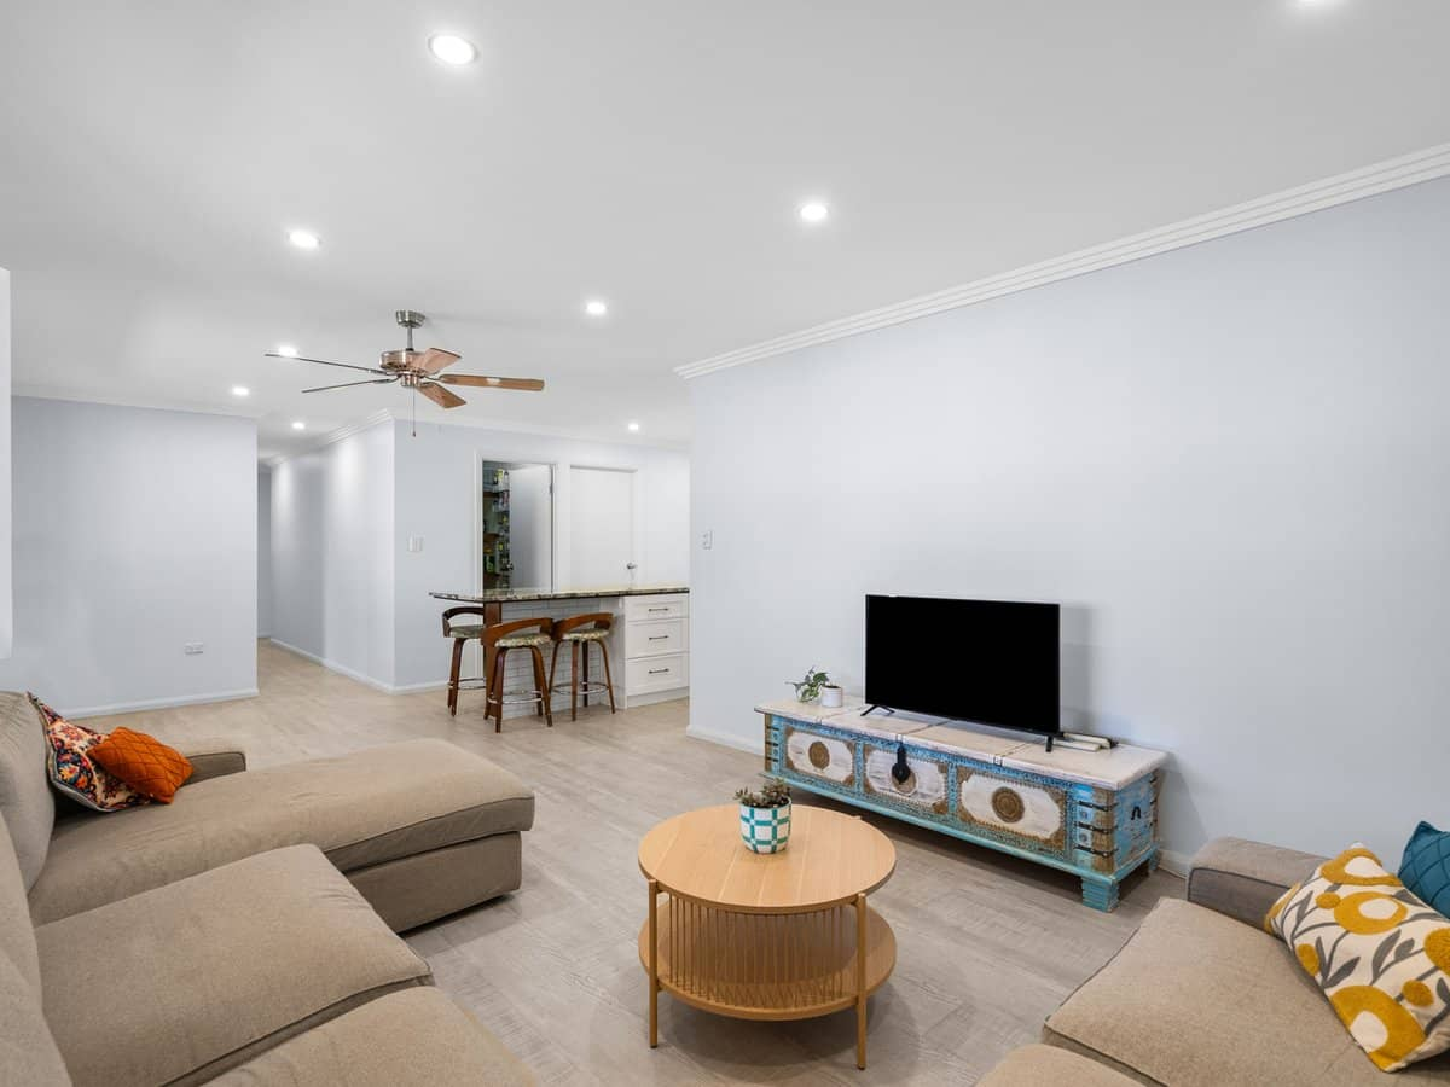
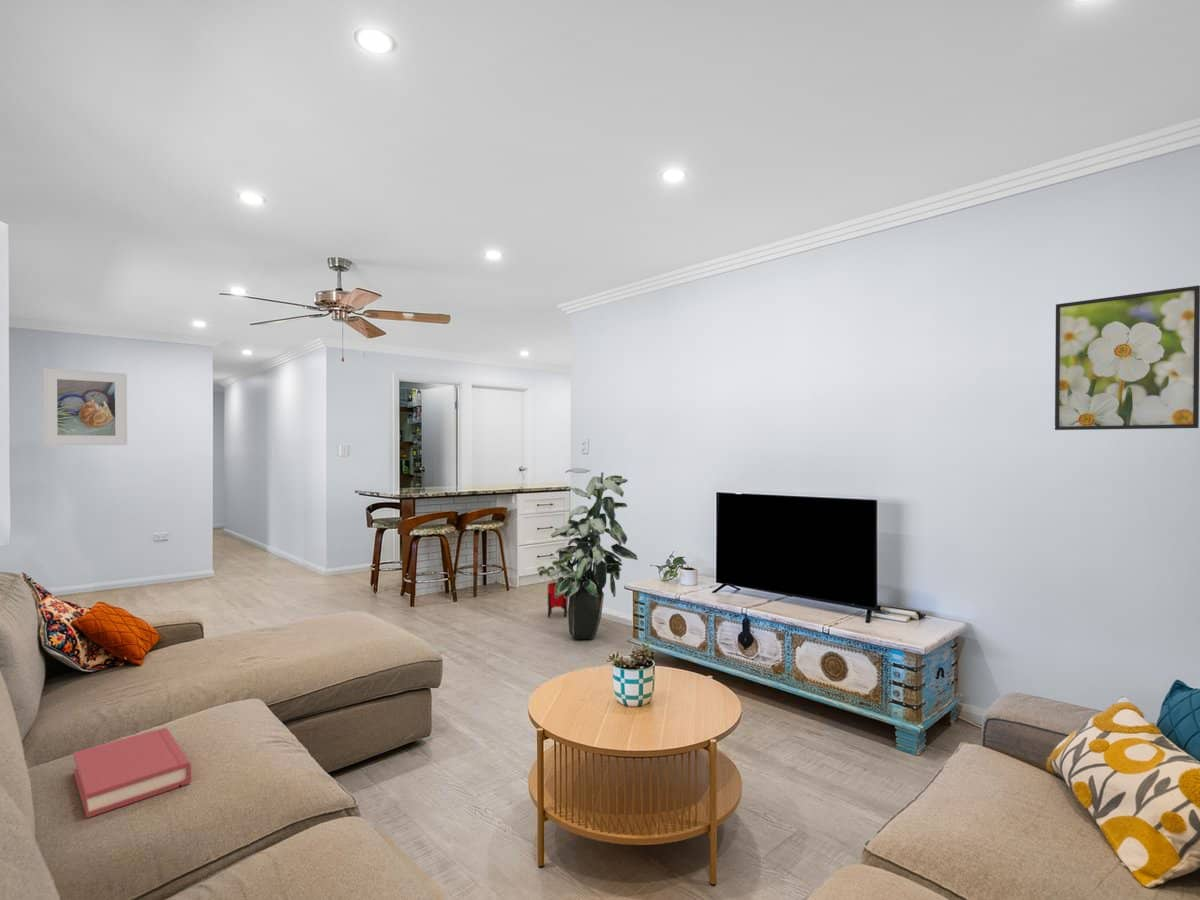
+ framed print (1122, 362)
+ house plant (556, 582)
+ hardback book (131, 767)
+ indoor plant (588, 551)
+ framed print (86, 408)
